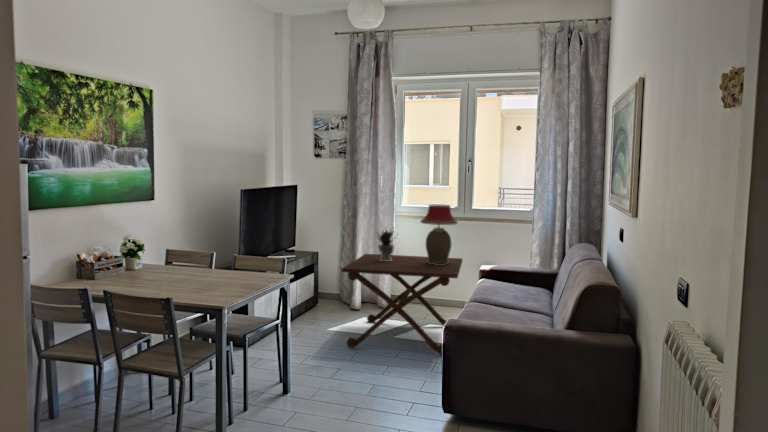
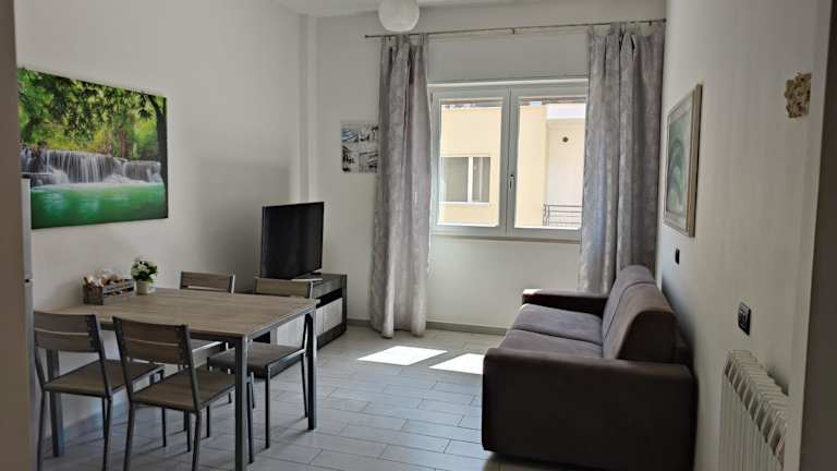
- side table (405, 300)
- table lamp (438, 234)
- potted plant (387, 243)
